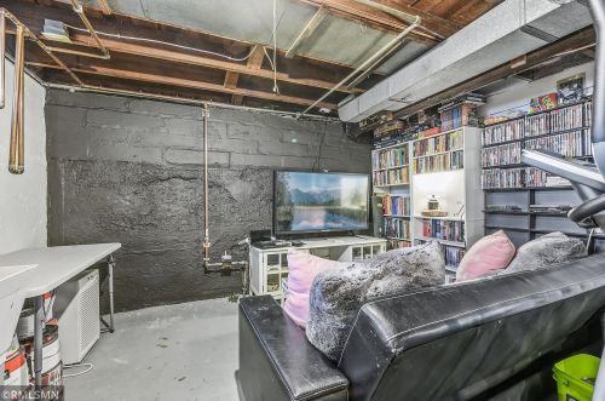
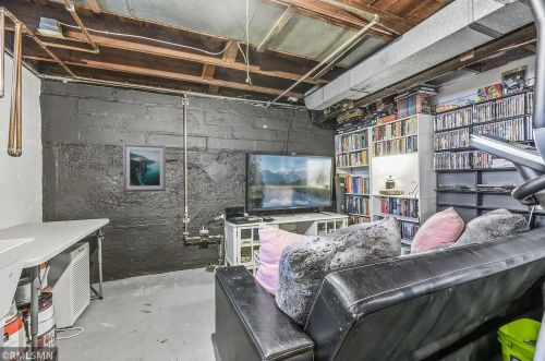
+ wall art (145, 168)
